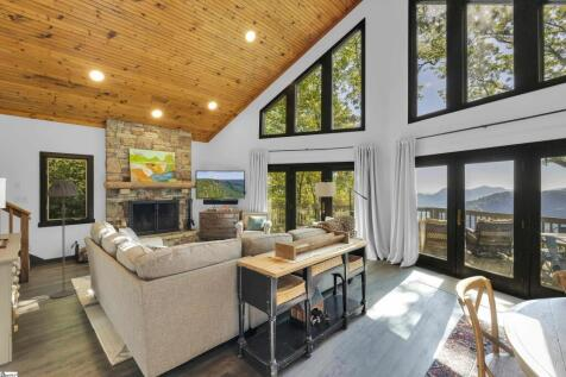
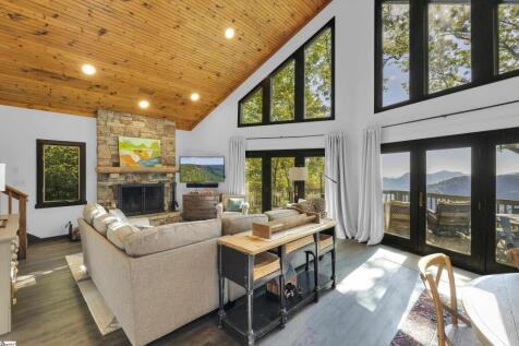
- floor lamp (63, 237)
